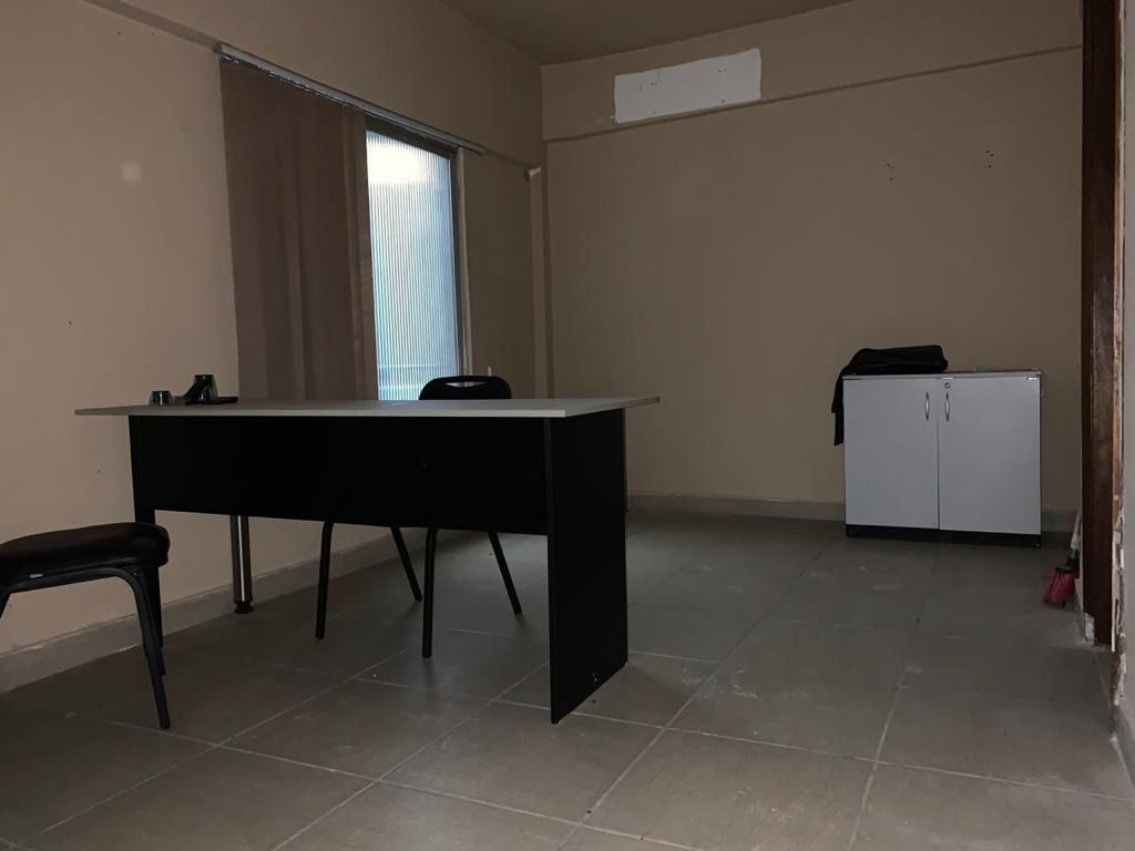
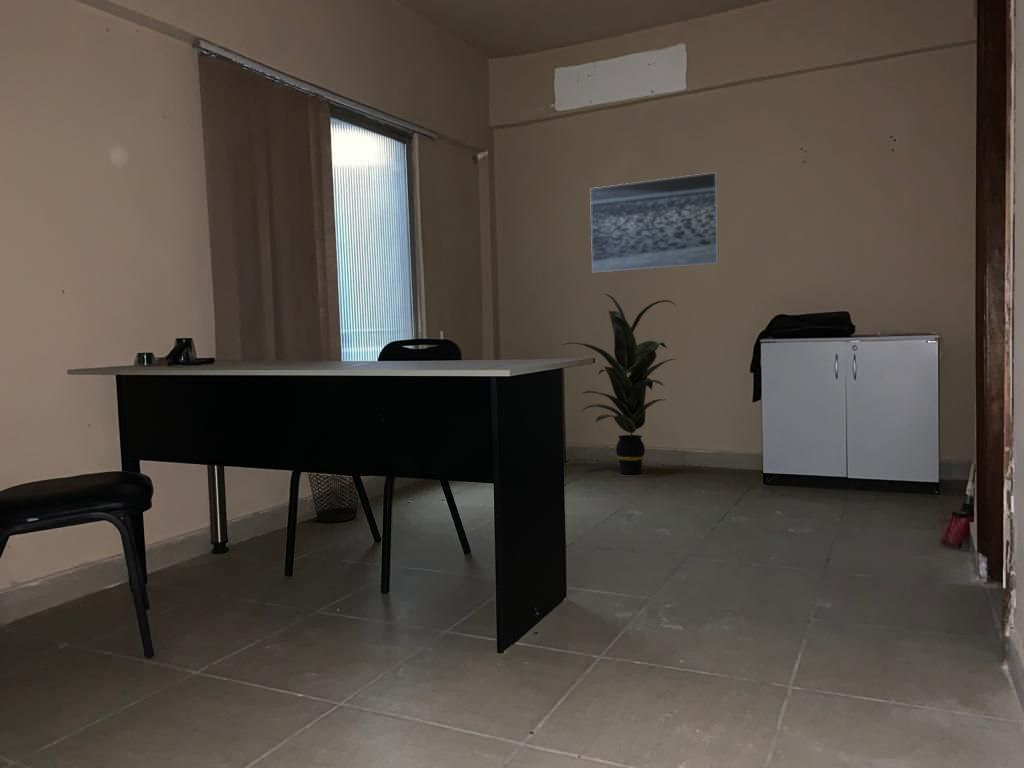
+ indoor plant (624, 382)
+ wastebasket (335, 490)
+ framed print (652, 224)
